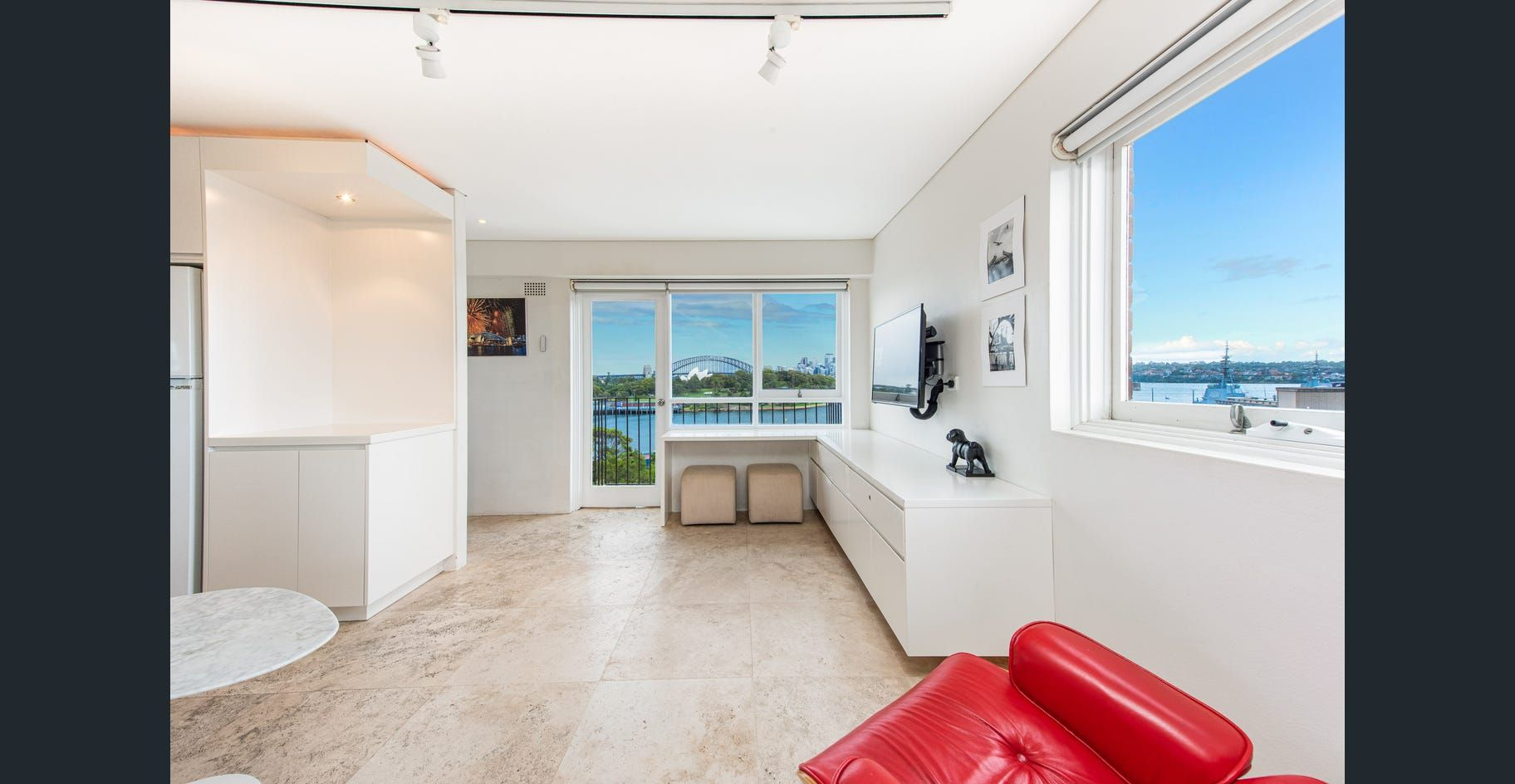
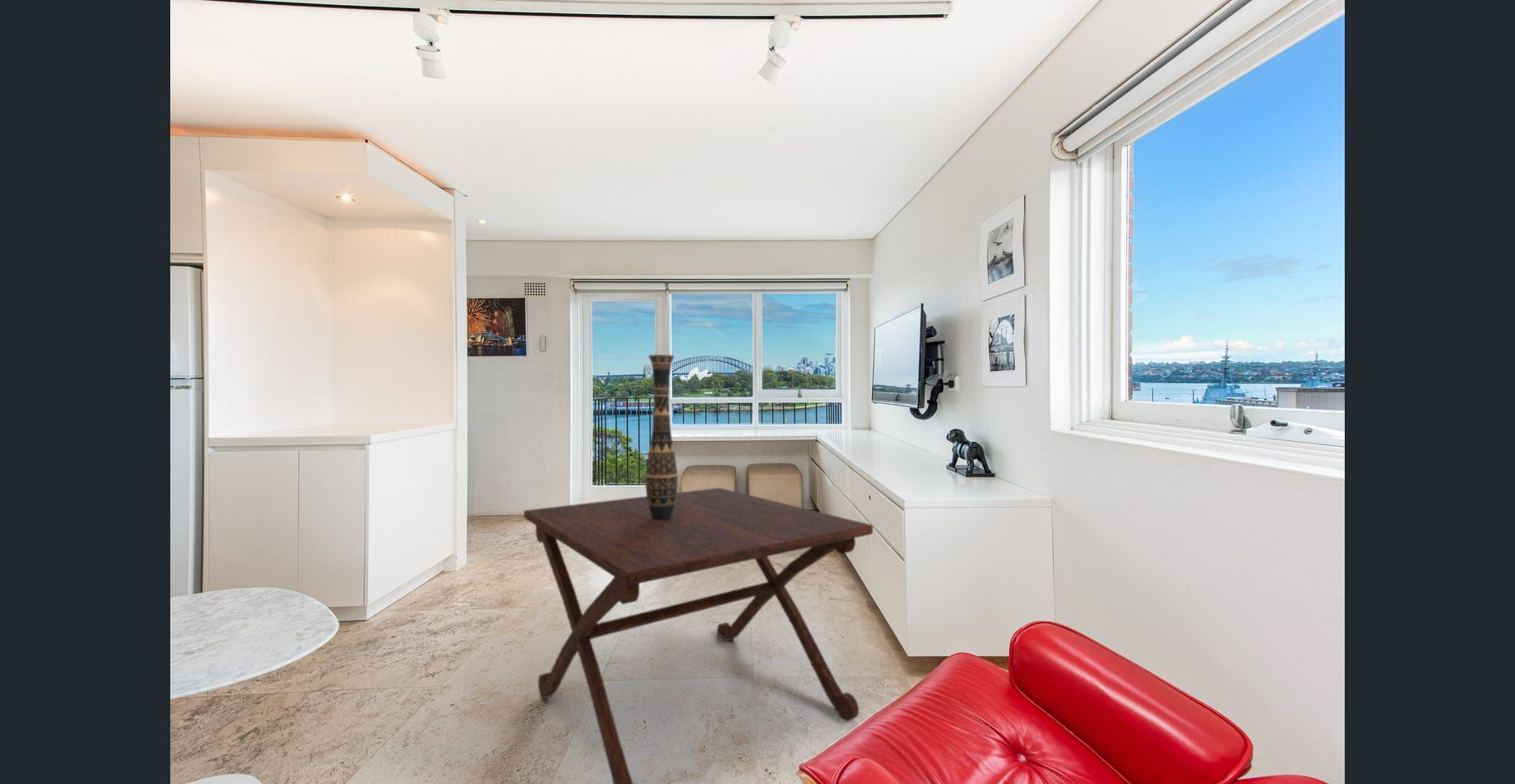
+ side table (688, 611)
+ decorative vase (661, 436)
